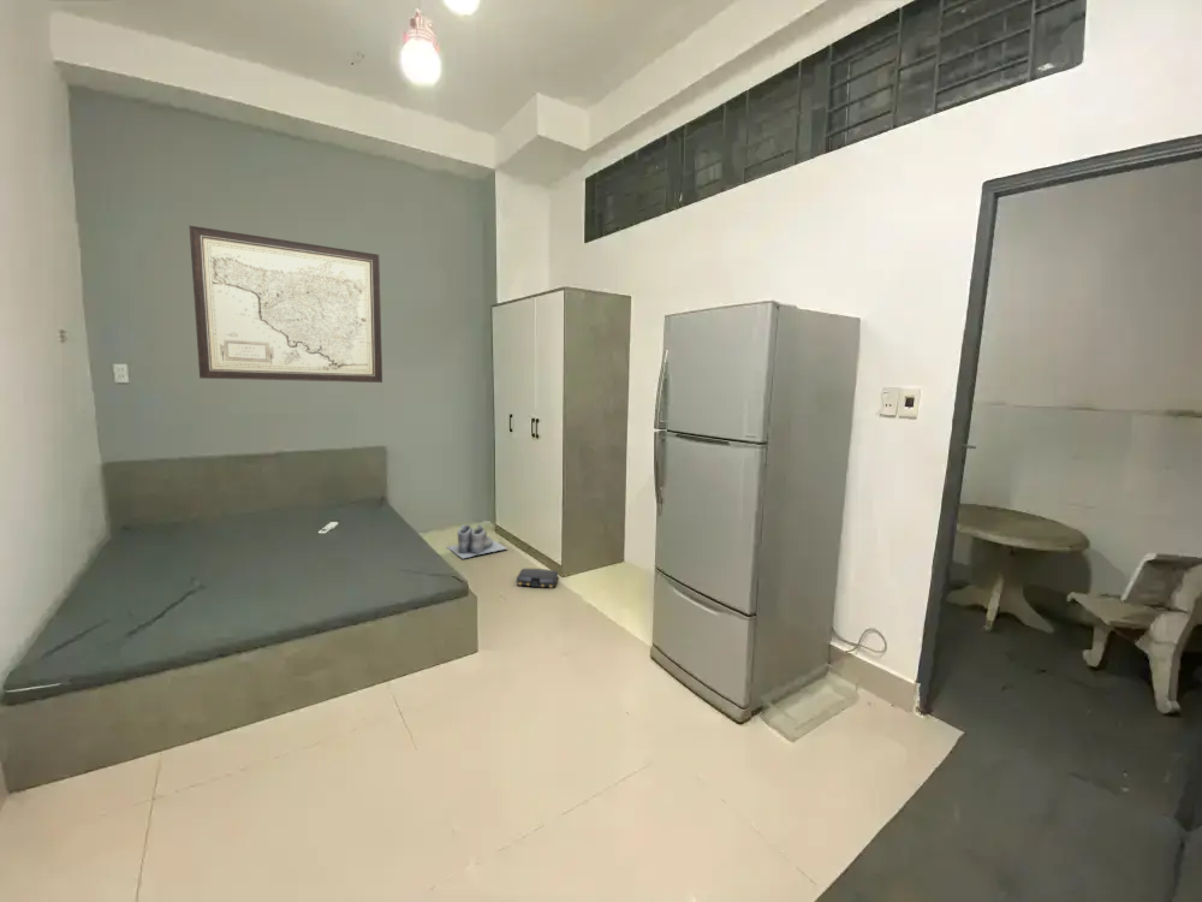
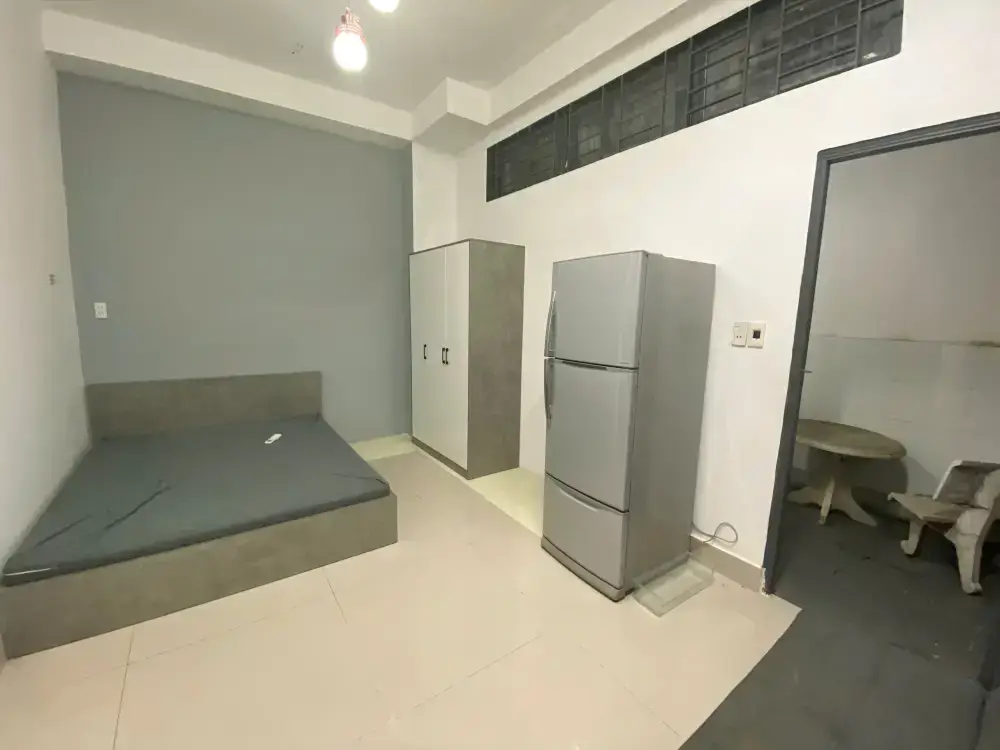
- bag (537, 576)
- wall art (294, 311)
- boots (476, 535)
